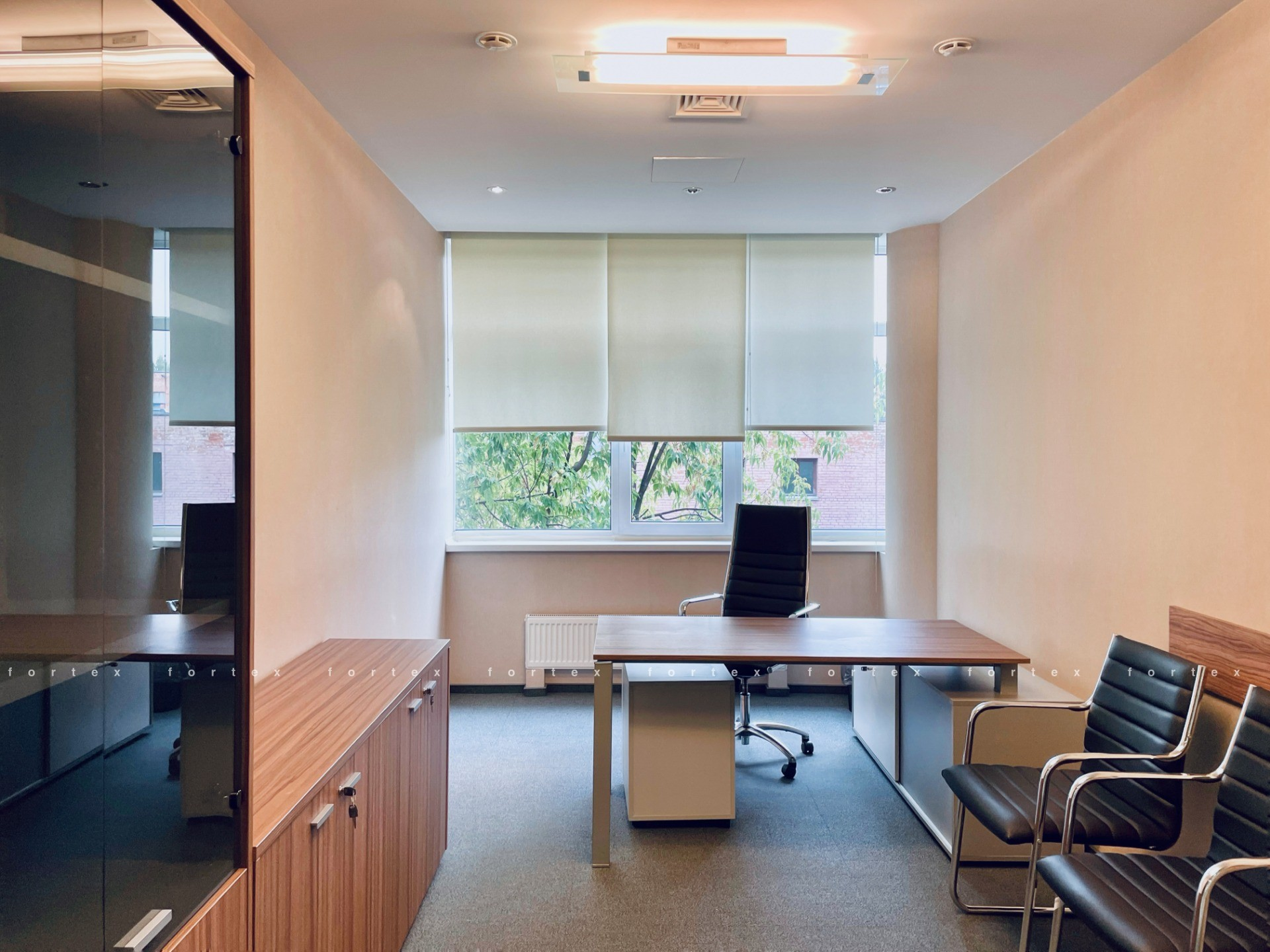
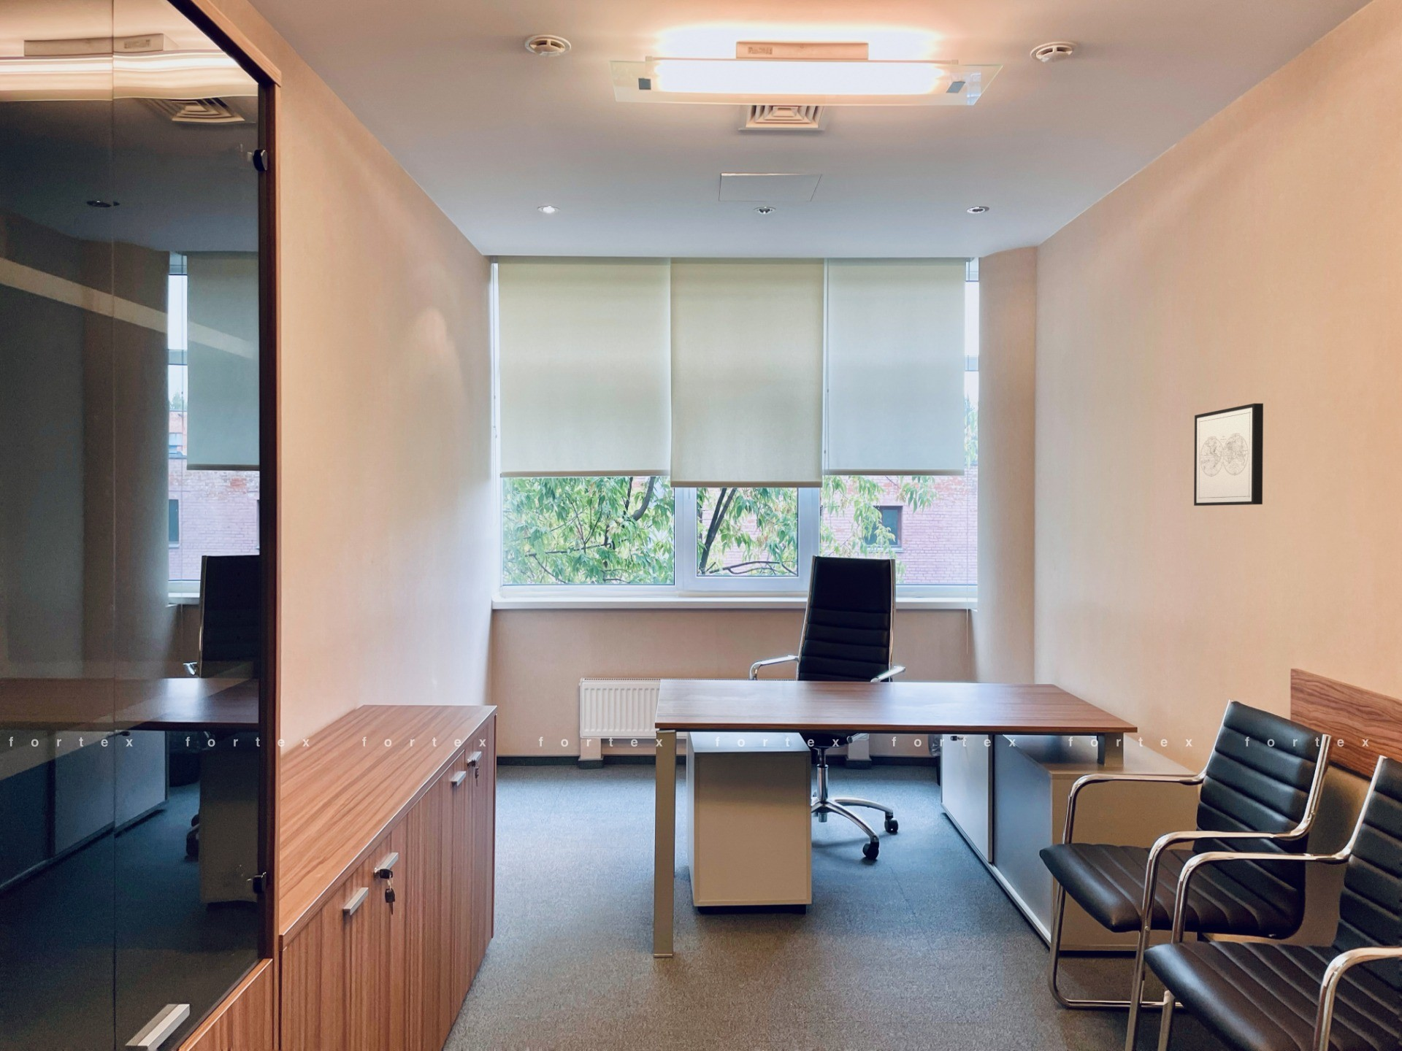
+ wall art (1226, 457)
